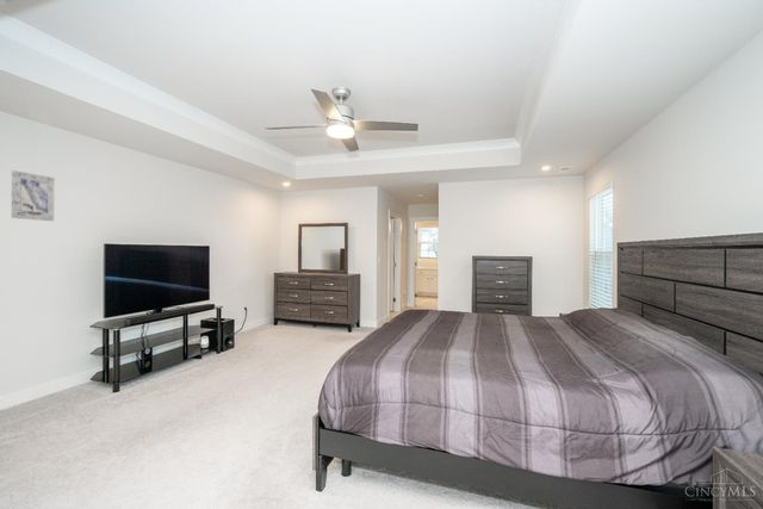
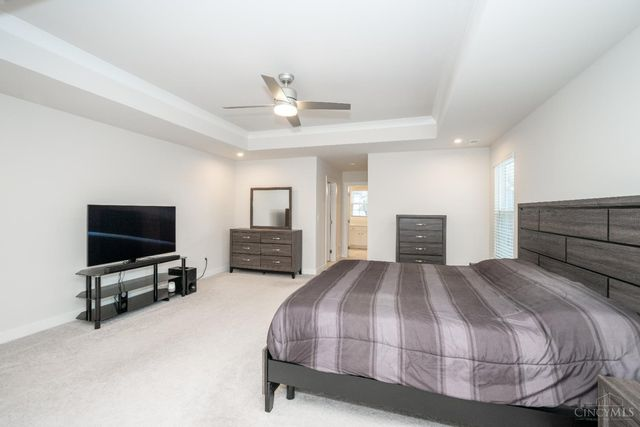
- wall art (33, 197)
